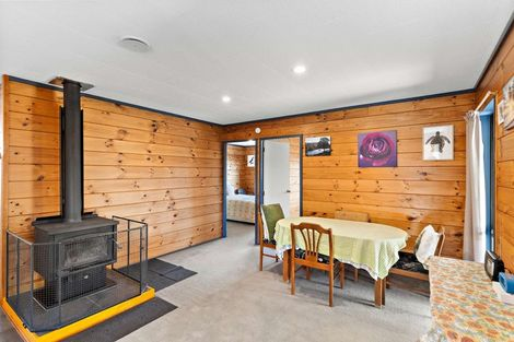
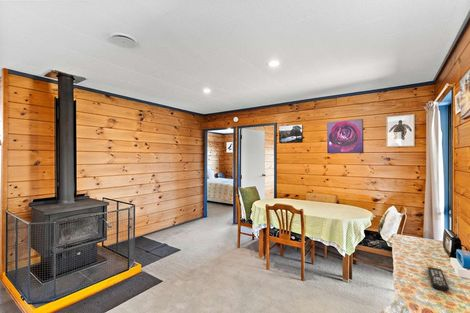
+ remote control (437, 278)
